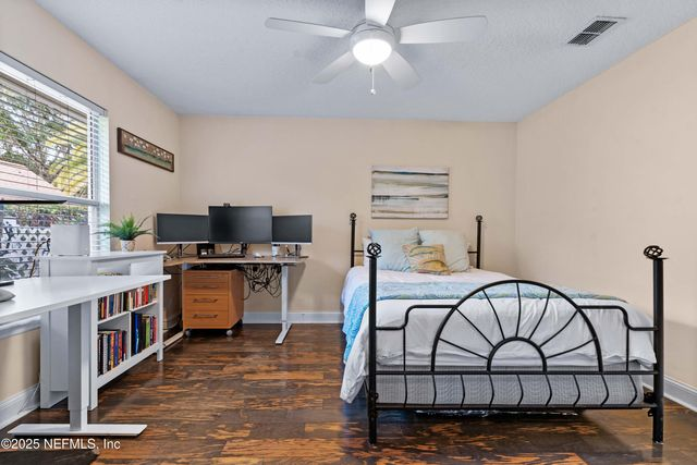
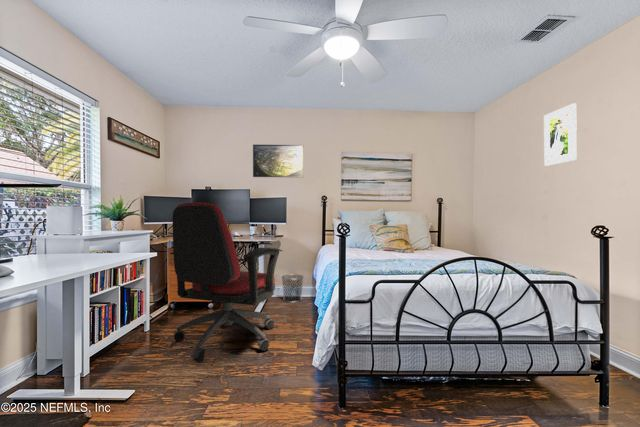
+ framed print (559, 136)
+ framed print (278, 161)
+ waste bin (292, 288)
+ office chair (226, 272)
